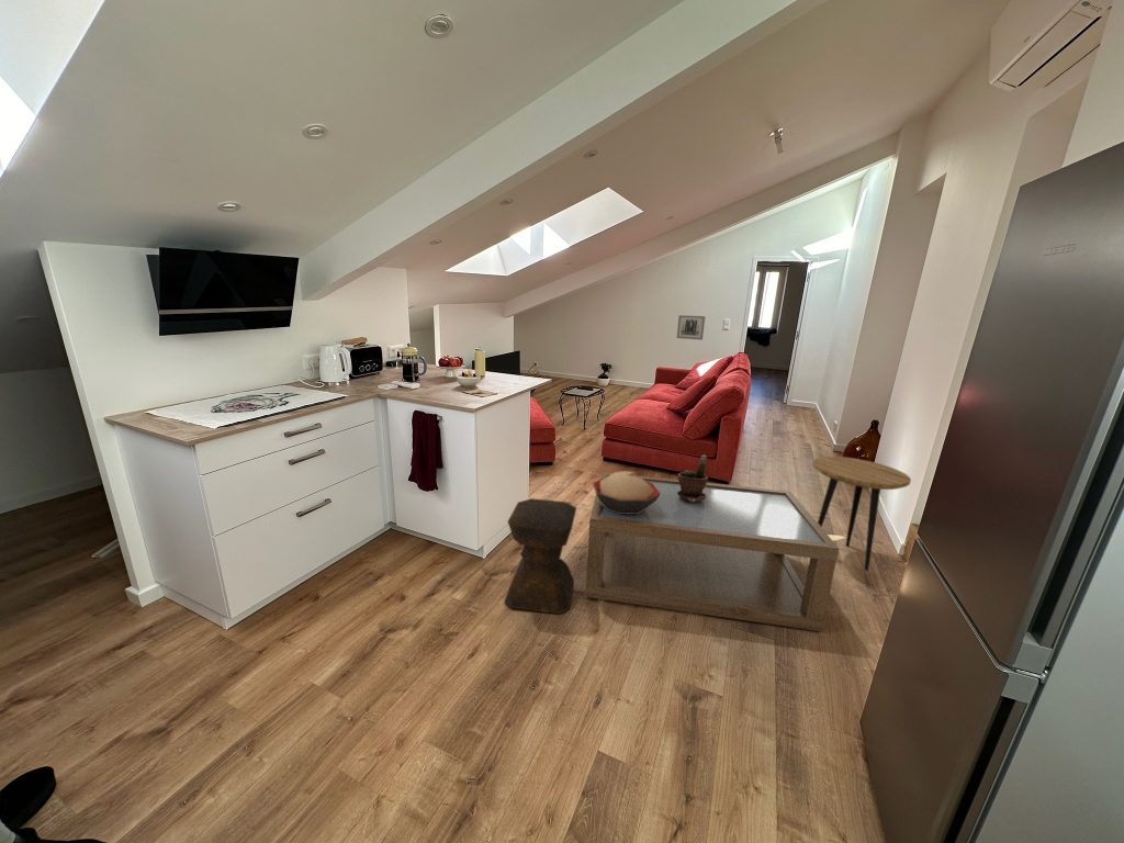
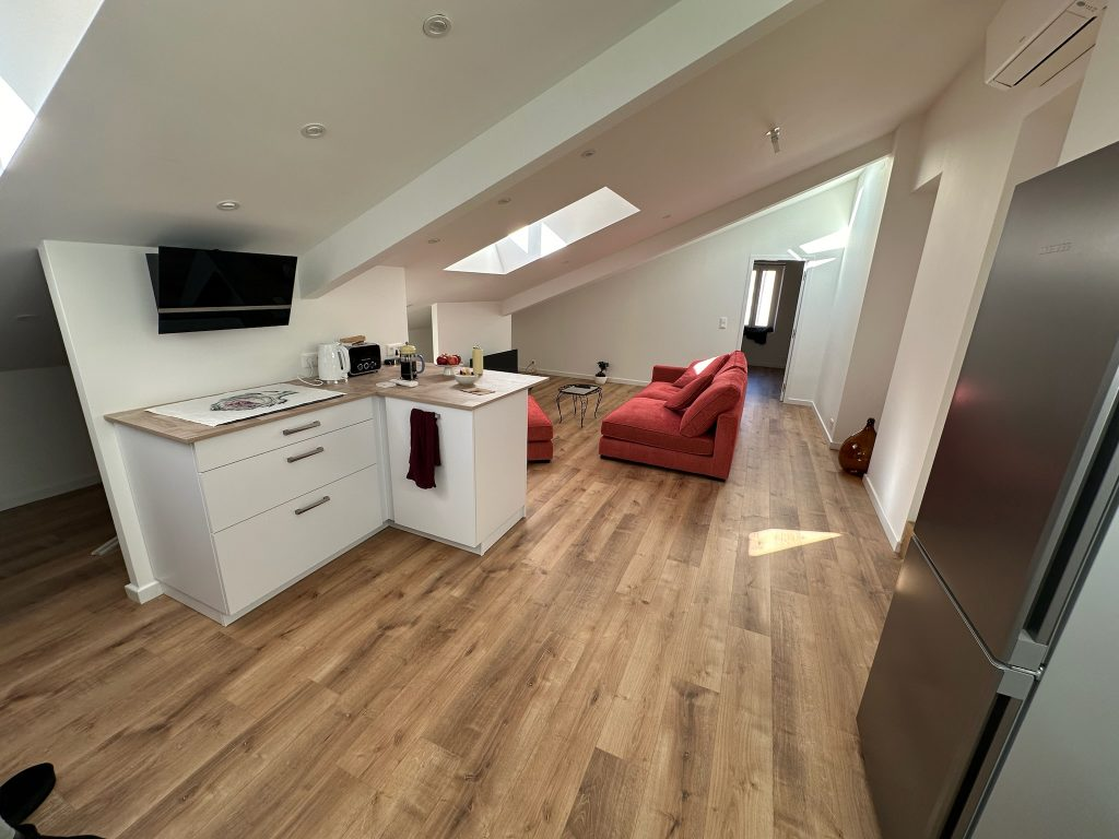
- side table (851, 513)
- potted plant (693, 475)
- stool (541, 551)
- decorative bowl (626, 490)
- wall art (690, 327)
- coffee table (695, 539)
